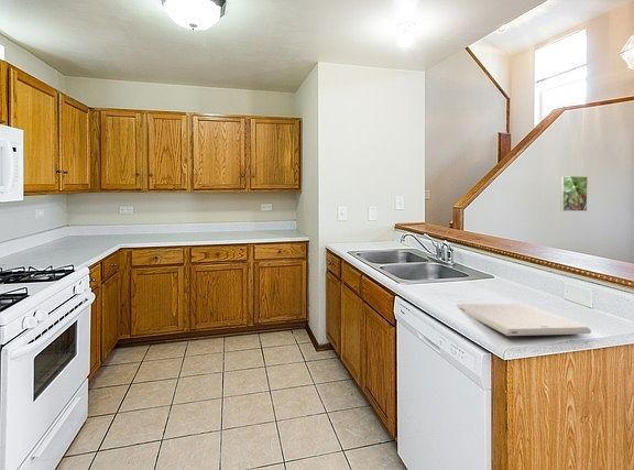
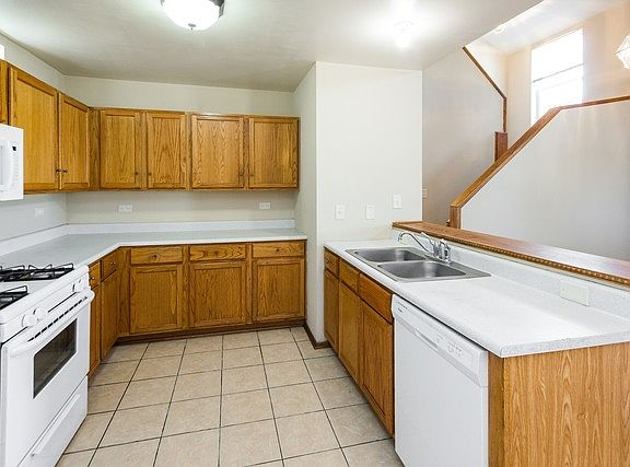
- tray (514, 316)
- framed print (573, 194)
